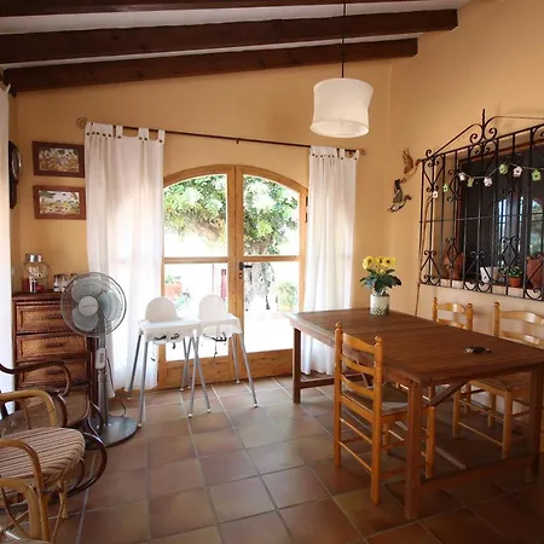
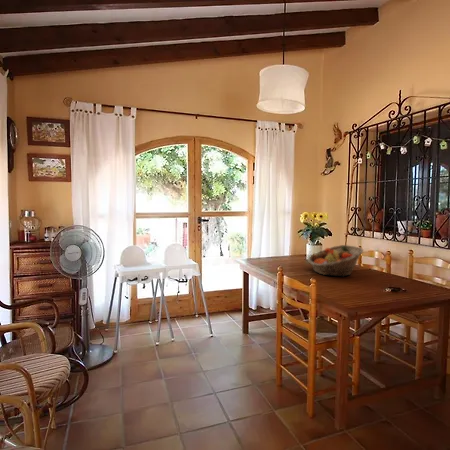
+ fruit basket (334, 259)
